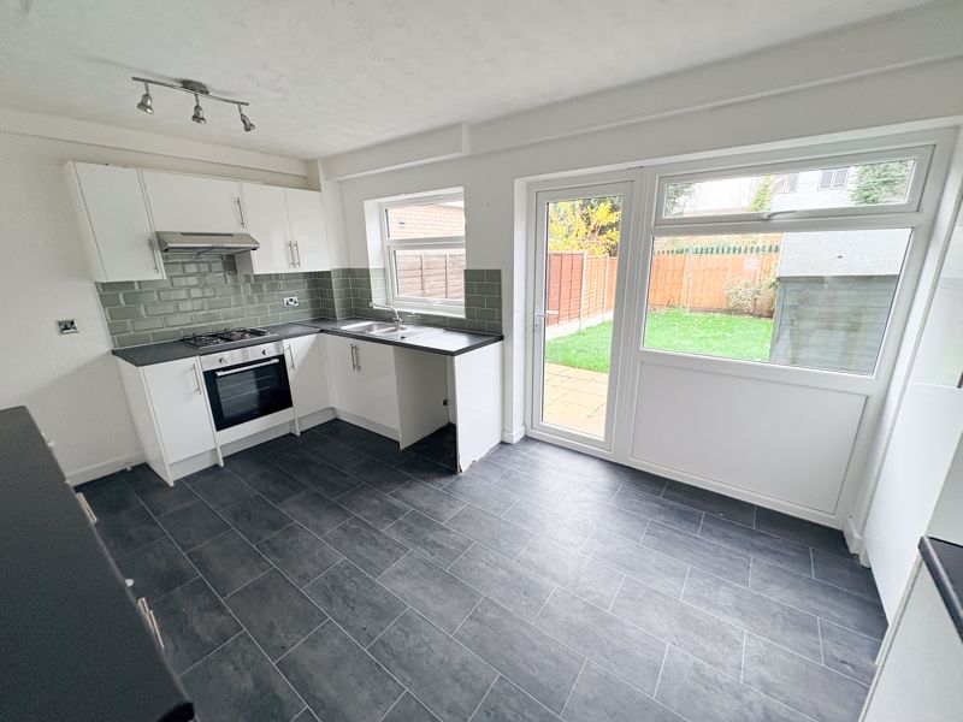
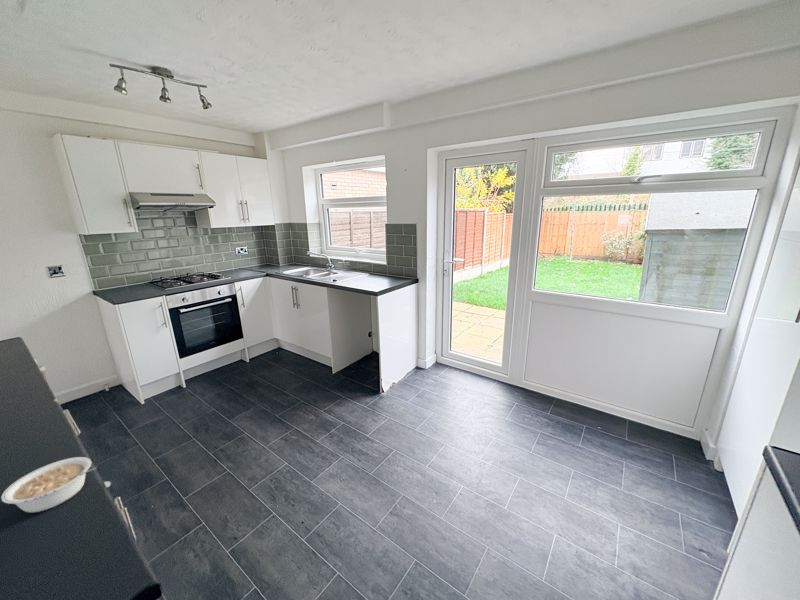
+ legume (55, 483)
